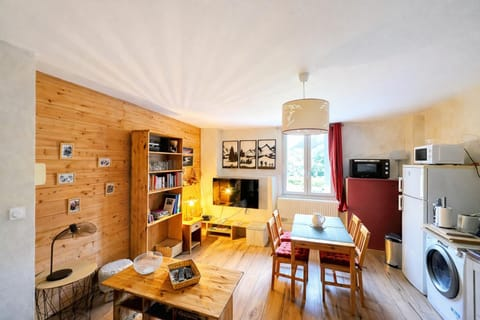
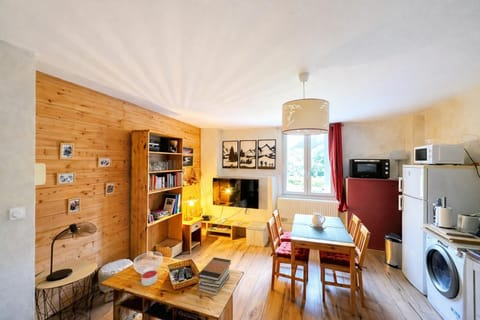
+ book stack (215, 274)
+ candle (149, 277)
